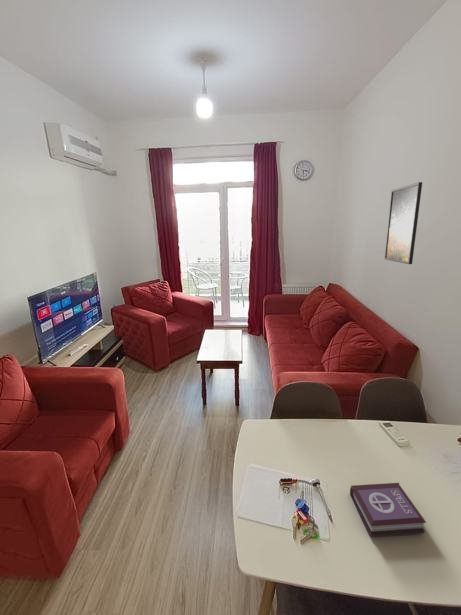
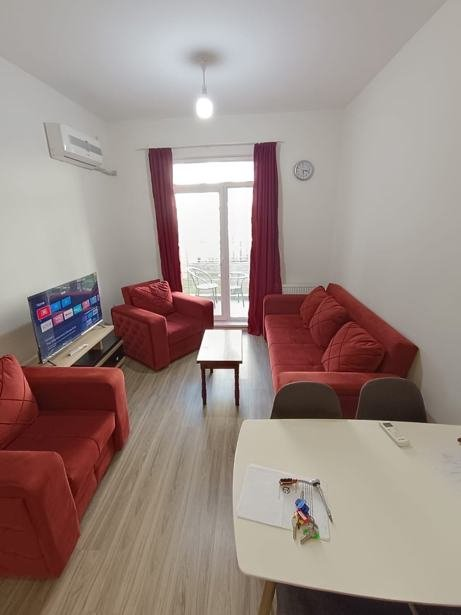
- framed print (401, 225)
- book (385, 506)
